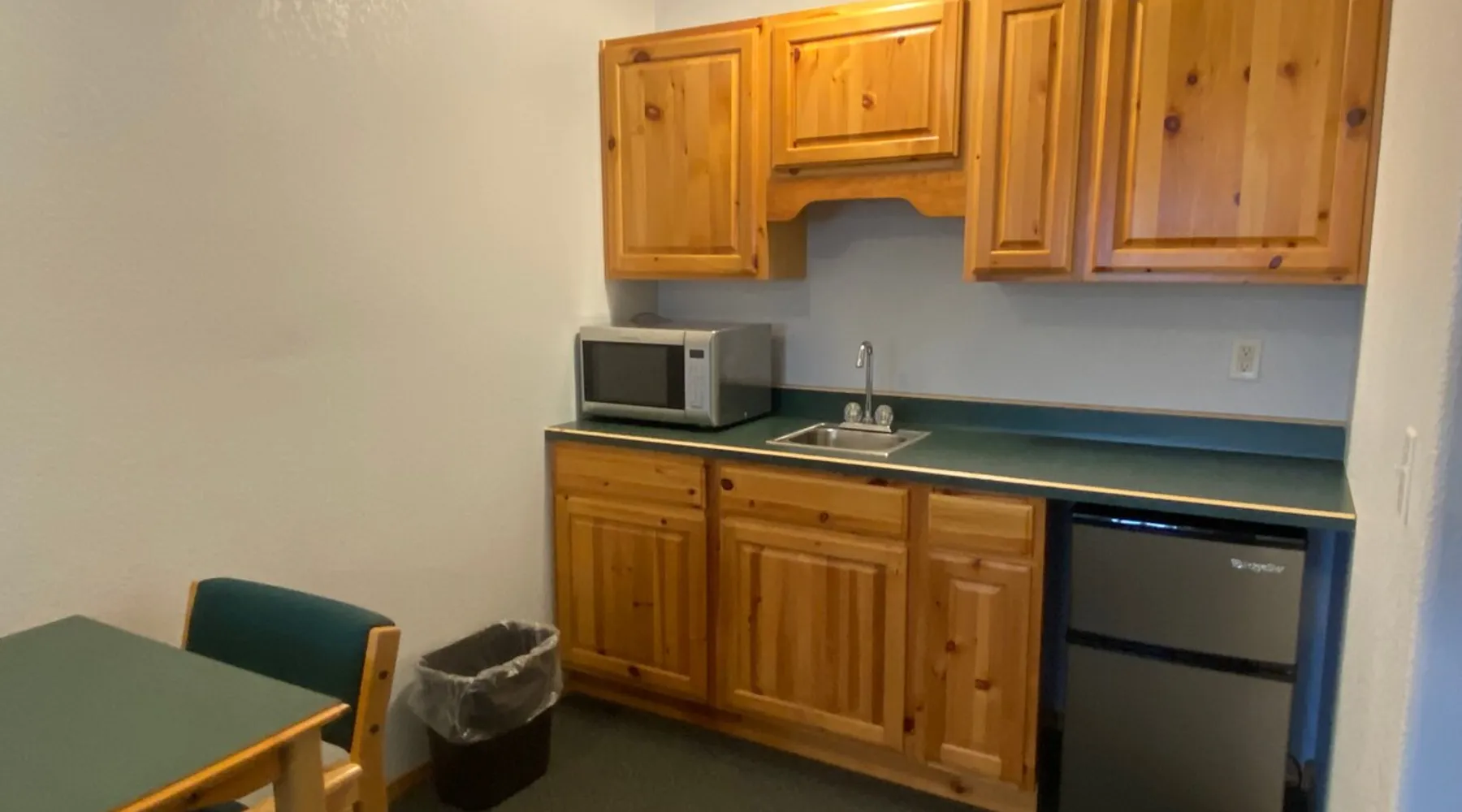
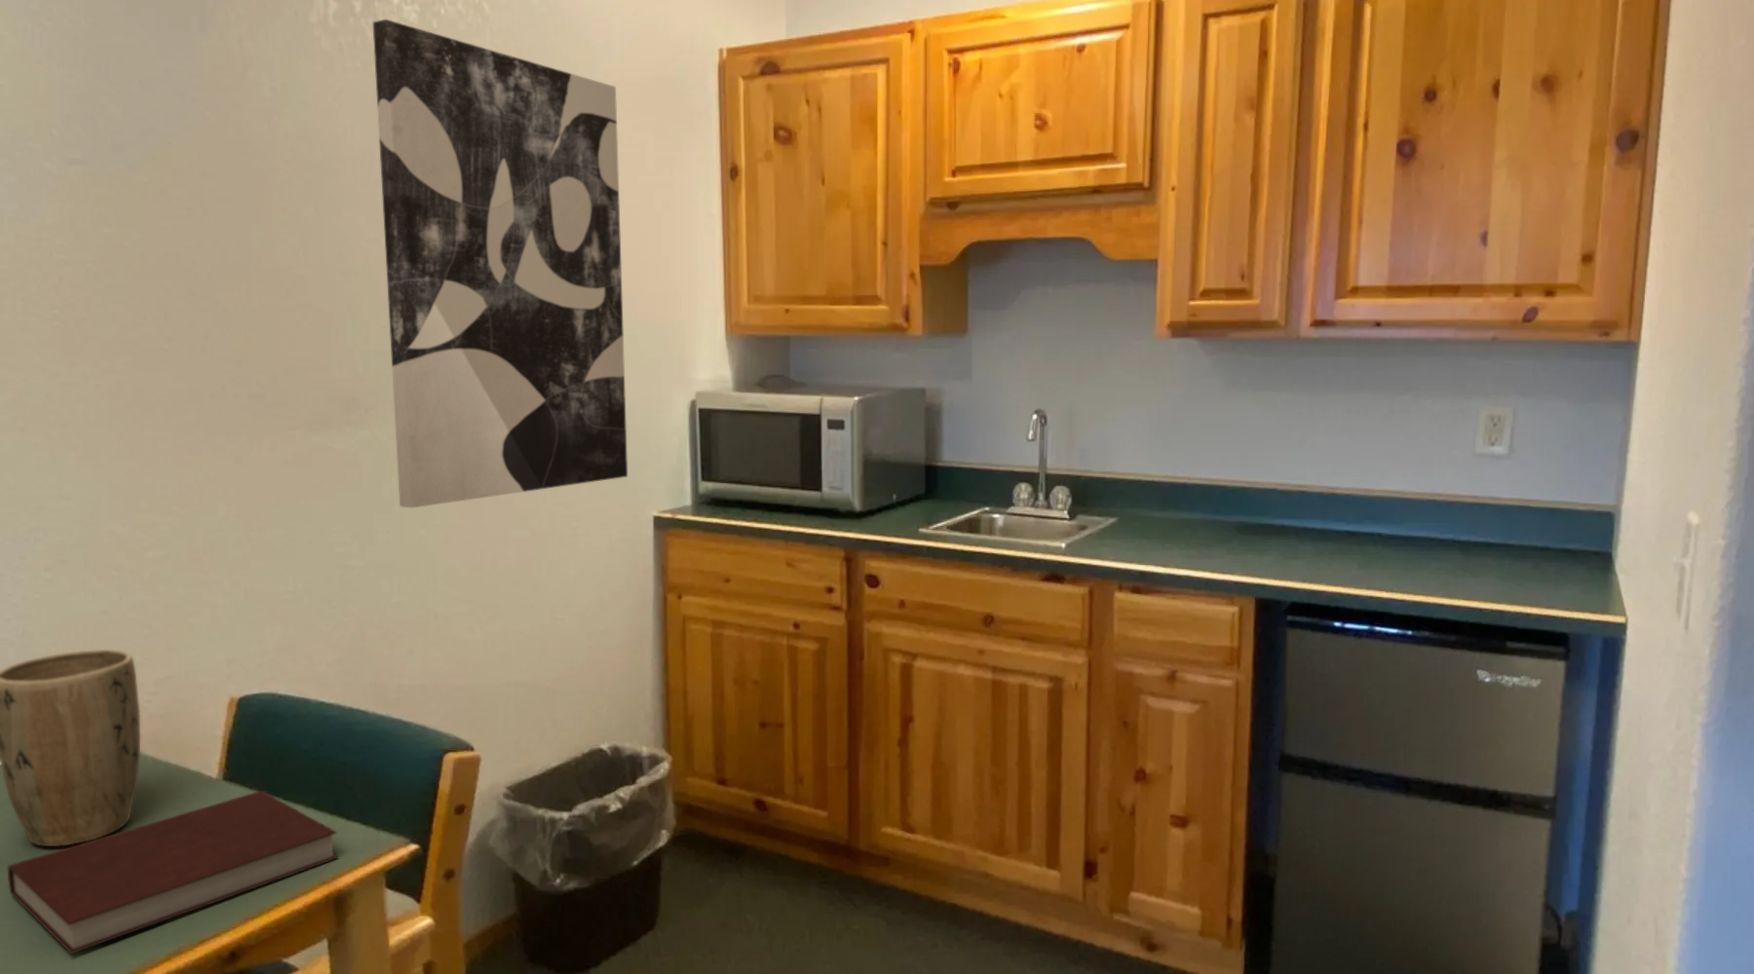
+ wall art (516, 278)
+ notebook (179, 861)
+ plant pot (73, 747)
